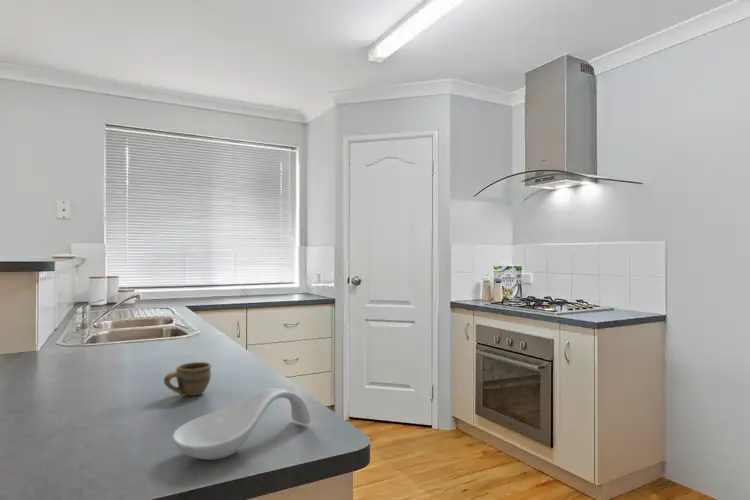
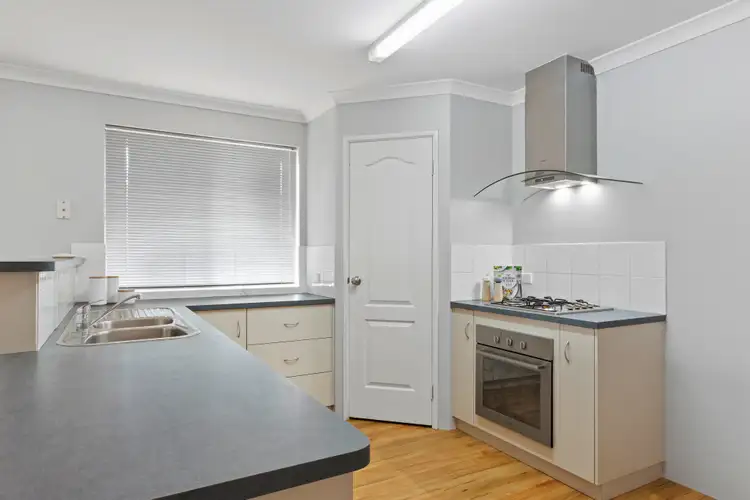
- spoon rest (246, 419)
- cup (187, 380)
